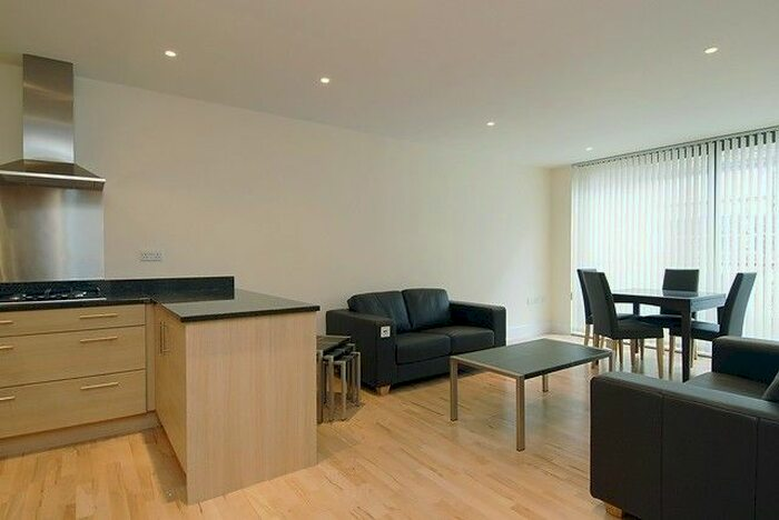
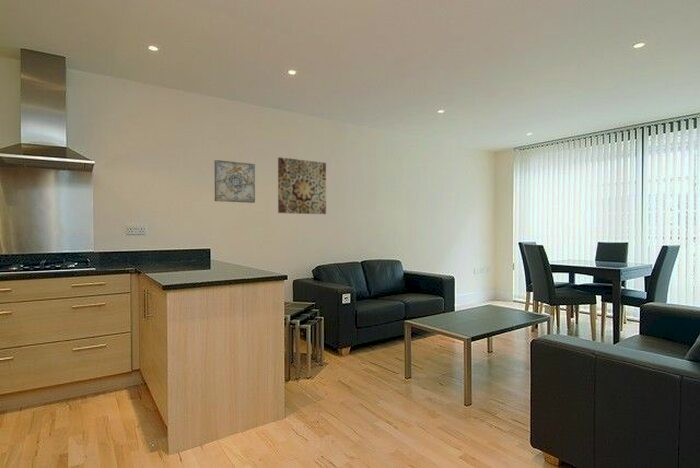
+ wall art (235, 182)
+ wall art (302, 187)
